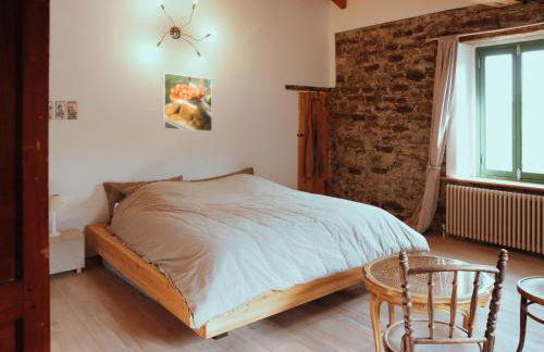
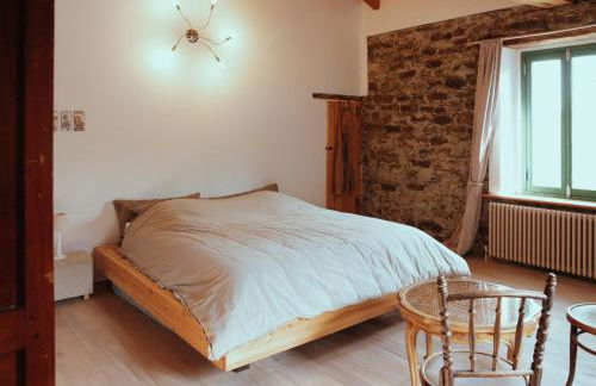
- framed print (188, 103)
